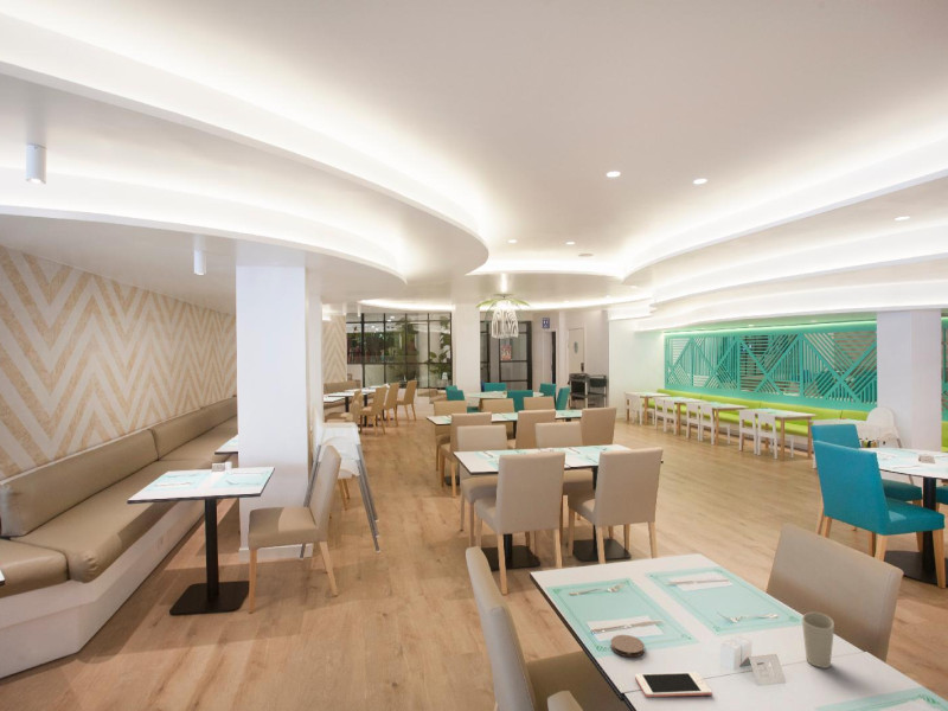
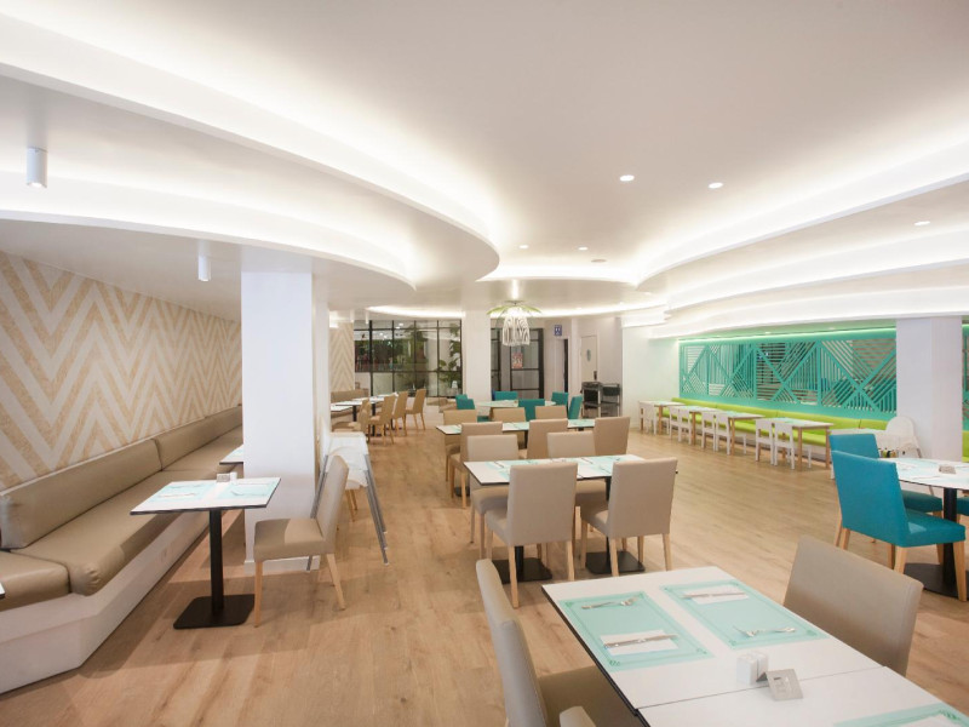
- cell phone (672, 684)
- cup (818, 640)
- coaster (627, 645)
